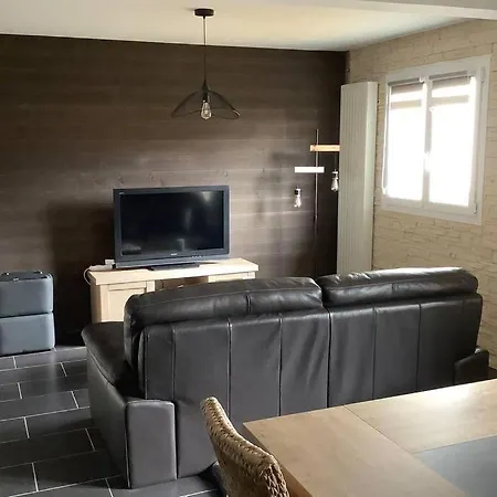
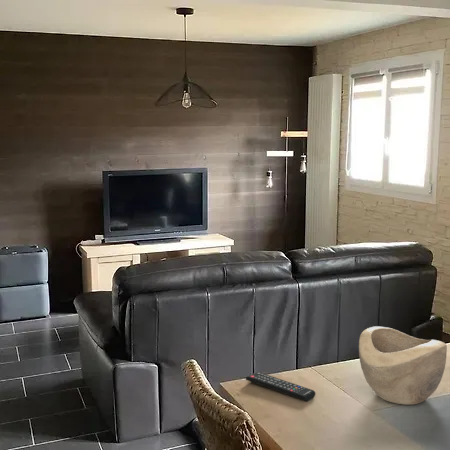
+ decorative bowl (400, 365)
+ remote control (279, 386)
